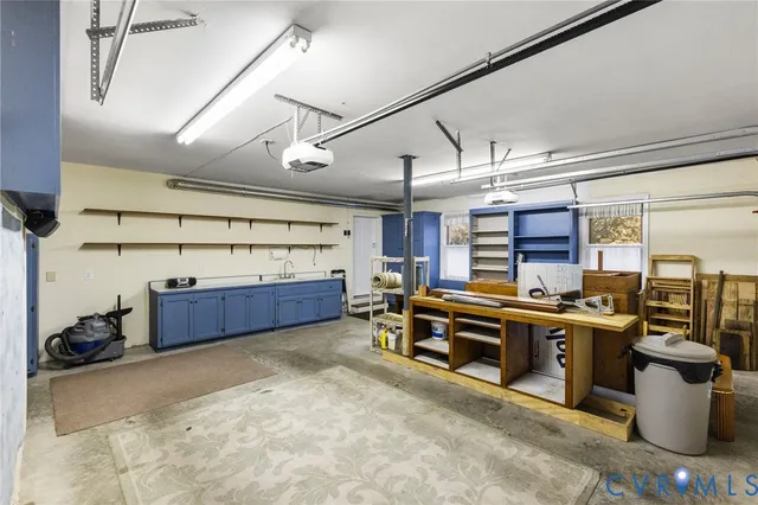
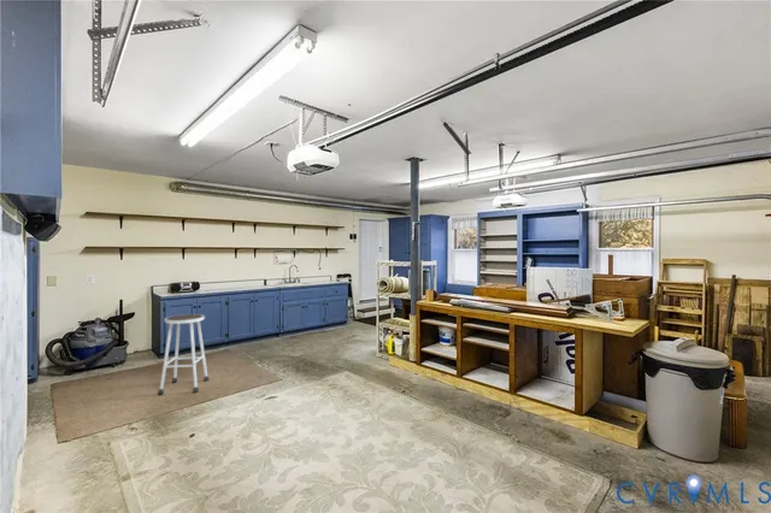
+ stool (184, 358)
